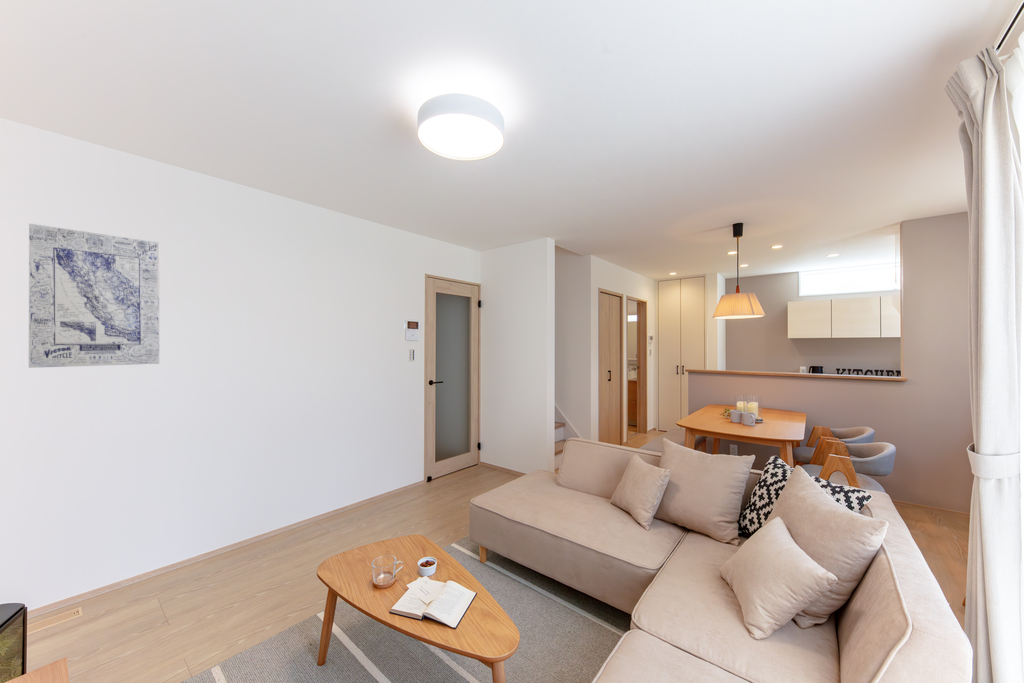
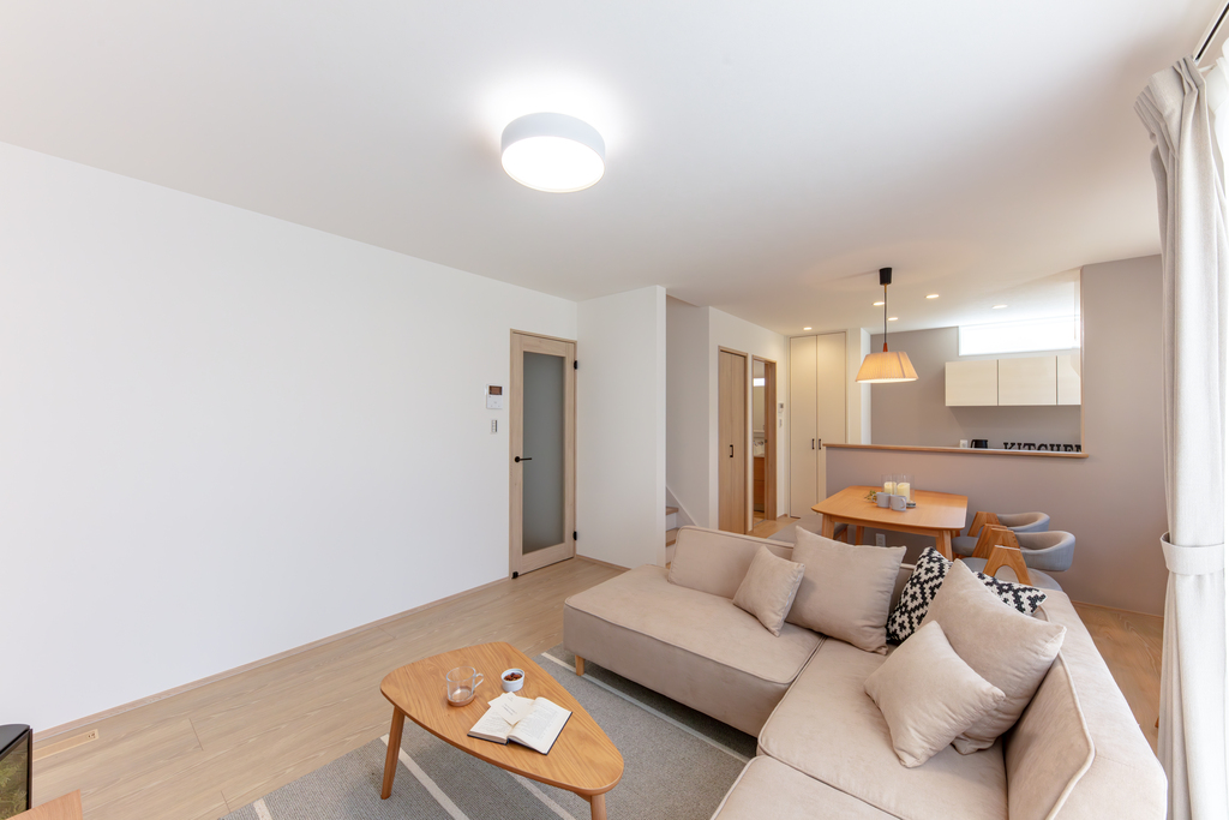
- wall art (99, 299)
